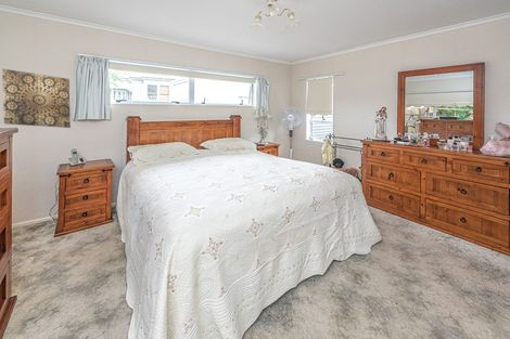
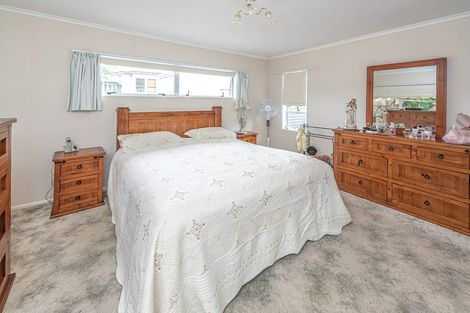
- wall art (38, 100)
